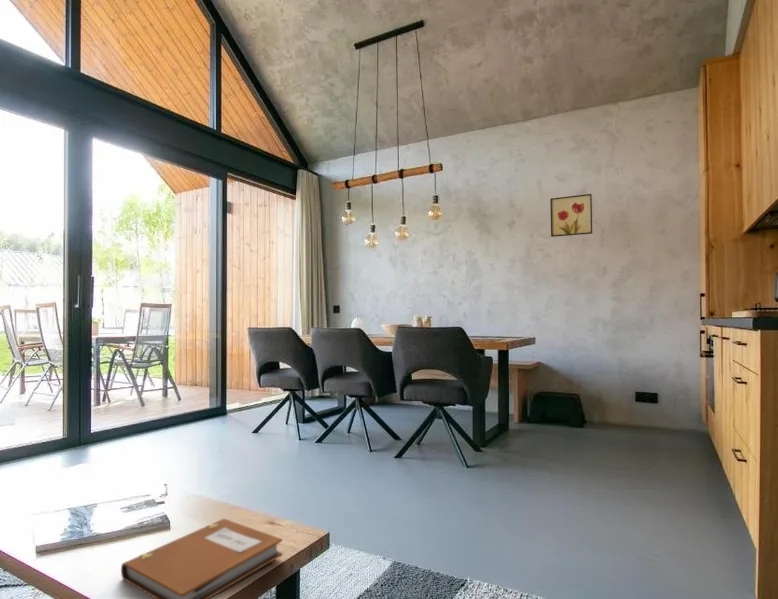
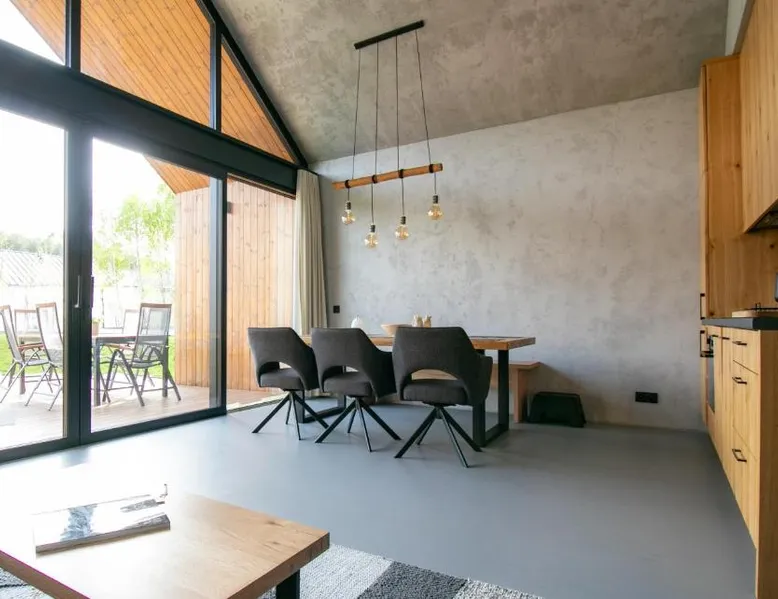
- wall art (571, 215)
- notebook (207, 556)
